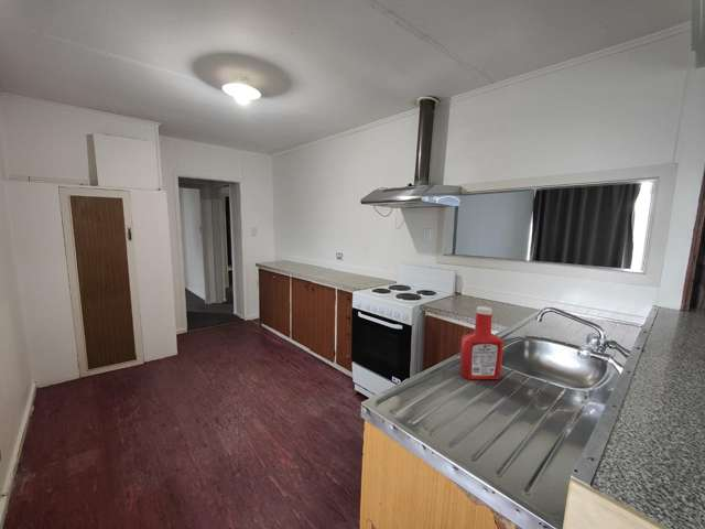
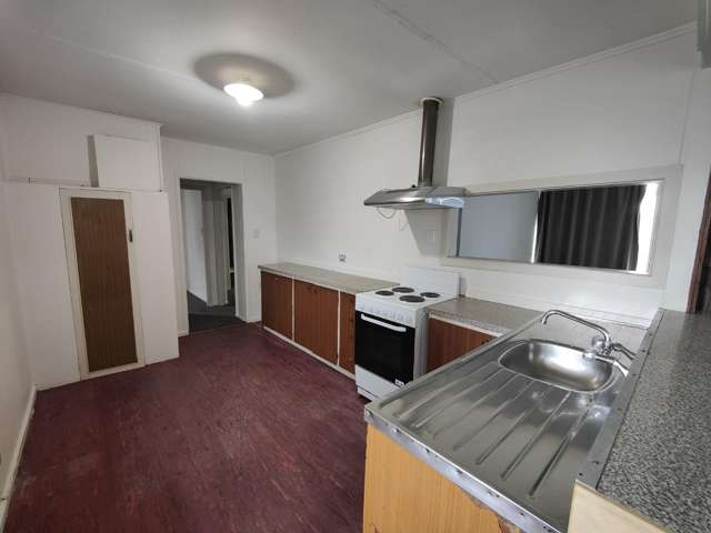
- soap bottle (481, 342)
